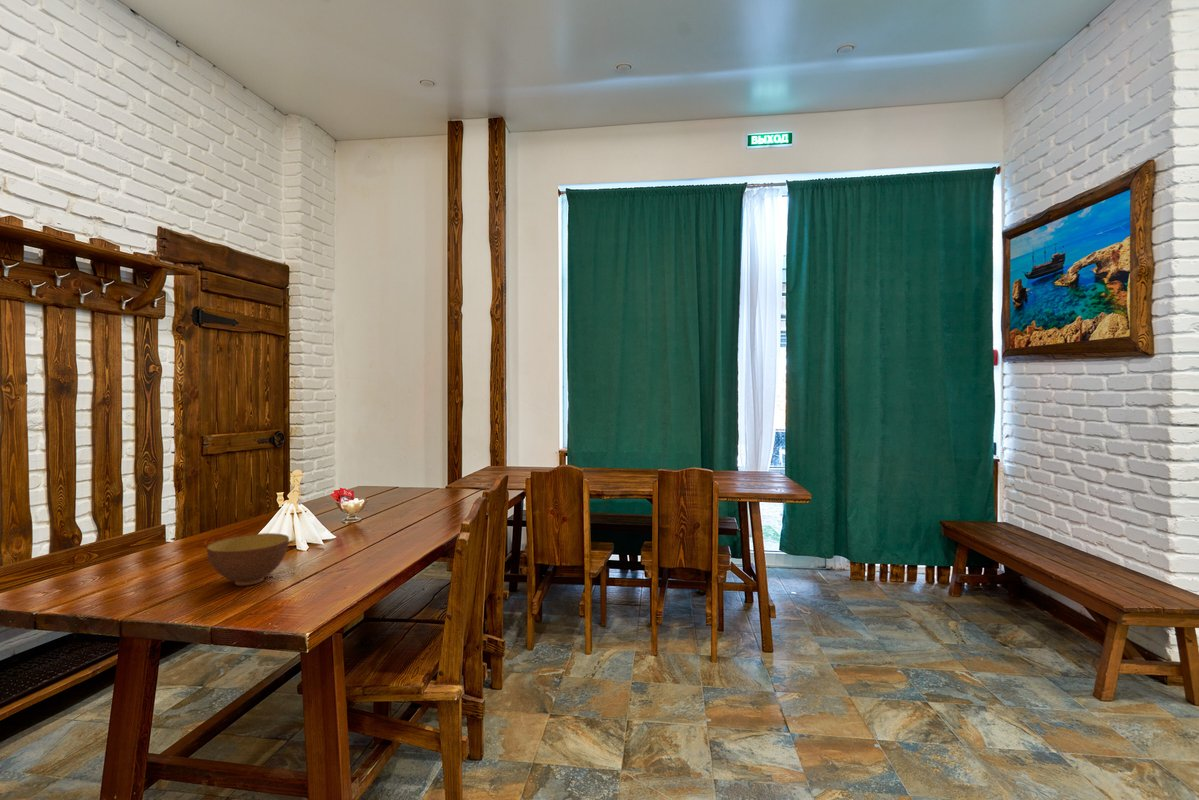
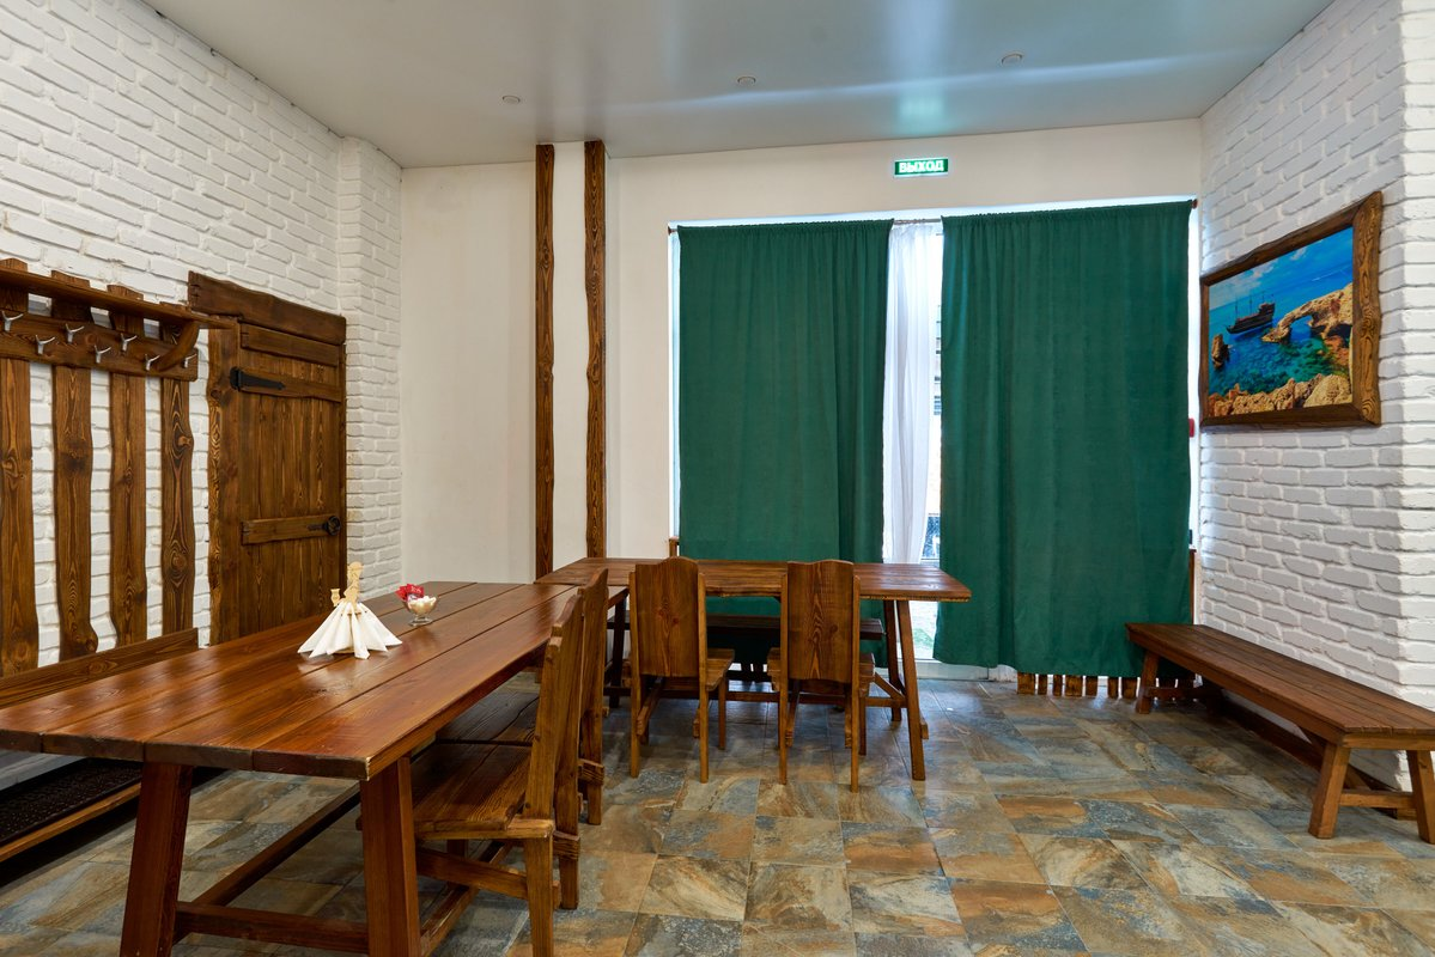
- bowl (249, 561)
